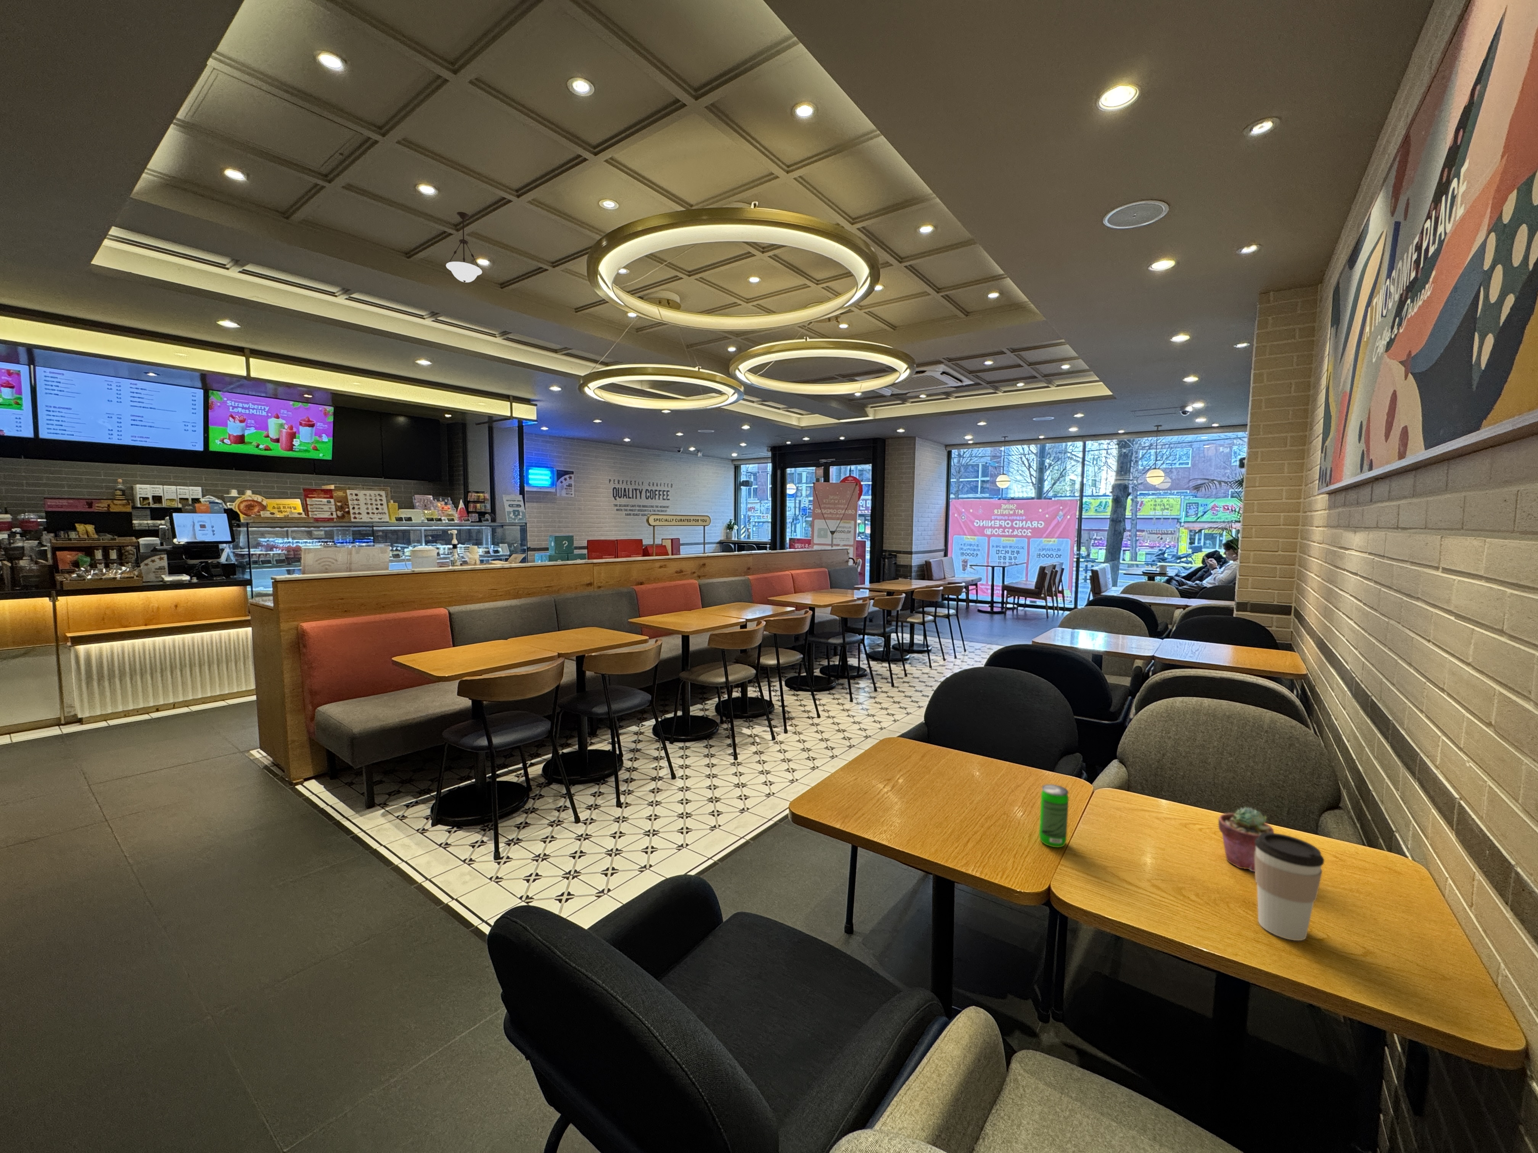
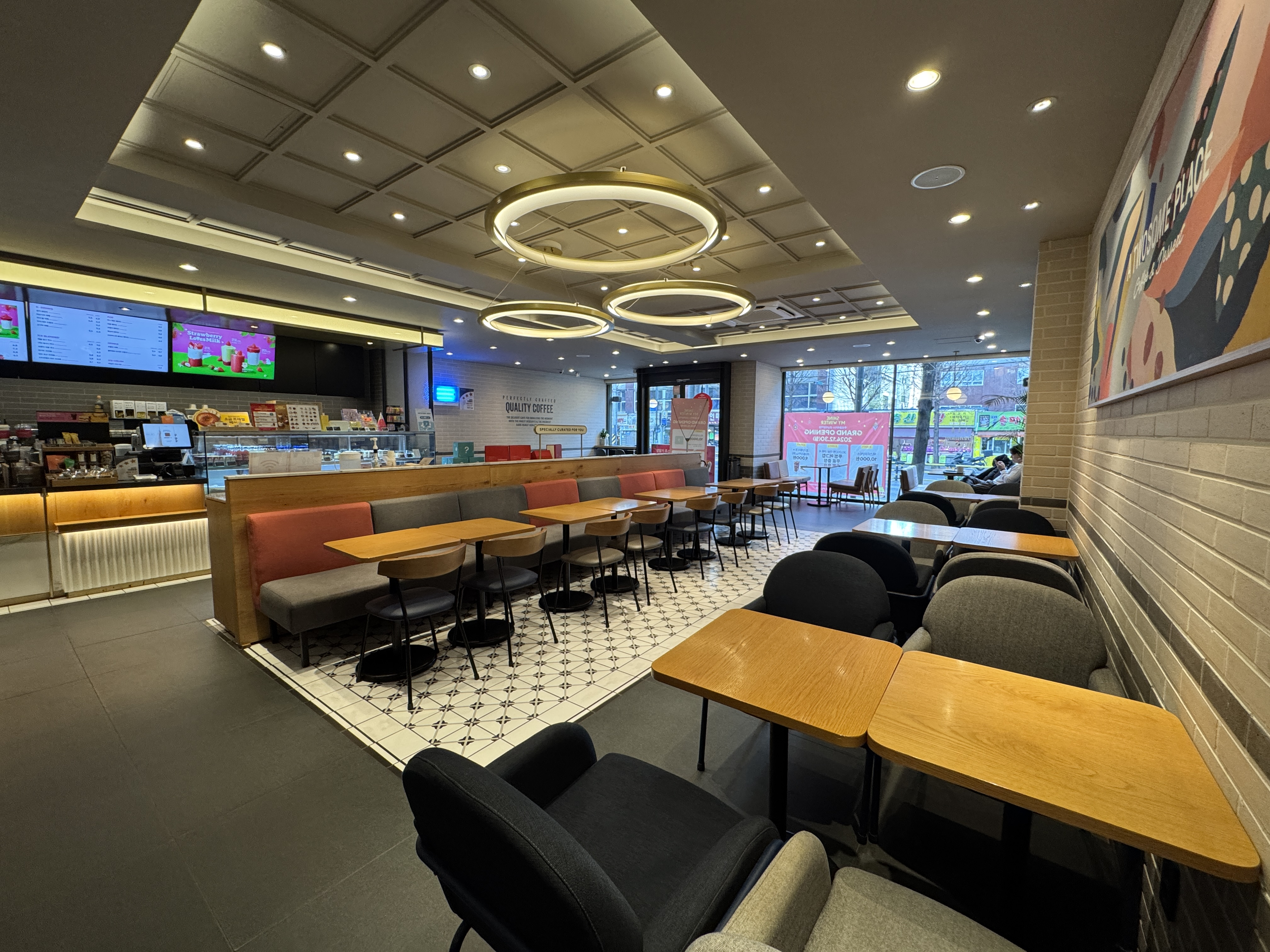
- beverage can (1054, 815)
- pendant light (464, 248)
- coffee cup (1285, 887)
- potted succulent (1245, 834)
